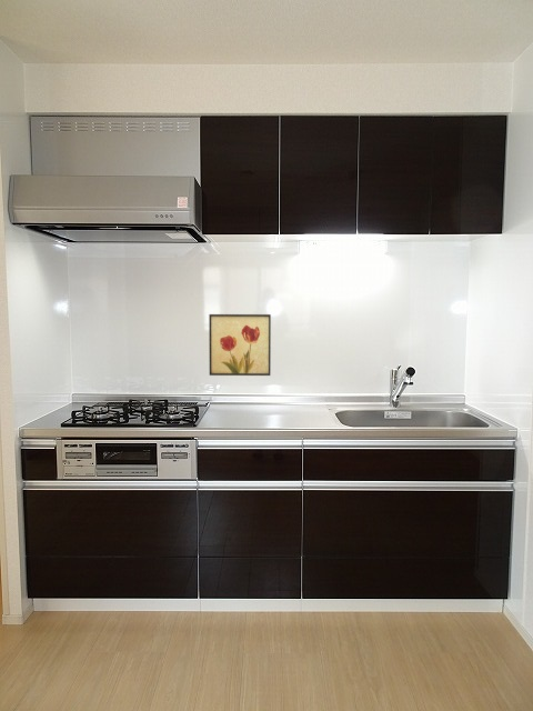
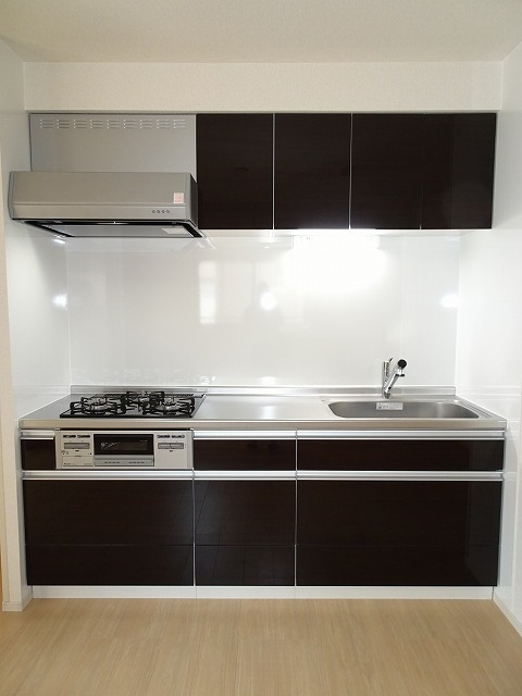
- wall art (240, 344)
